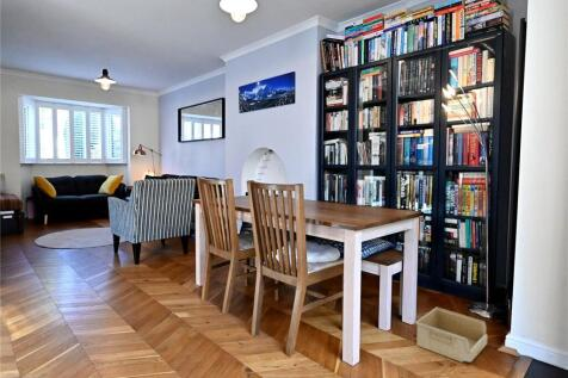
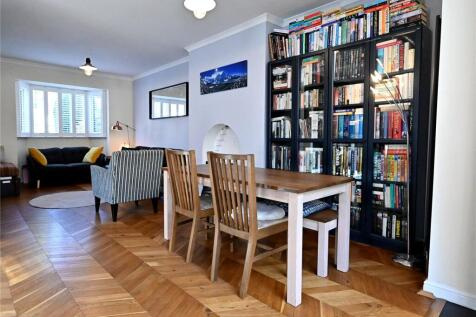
- storage bin (451, 333)
